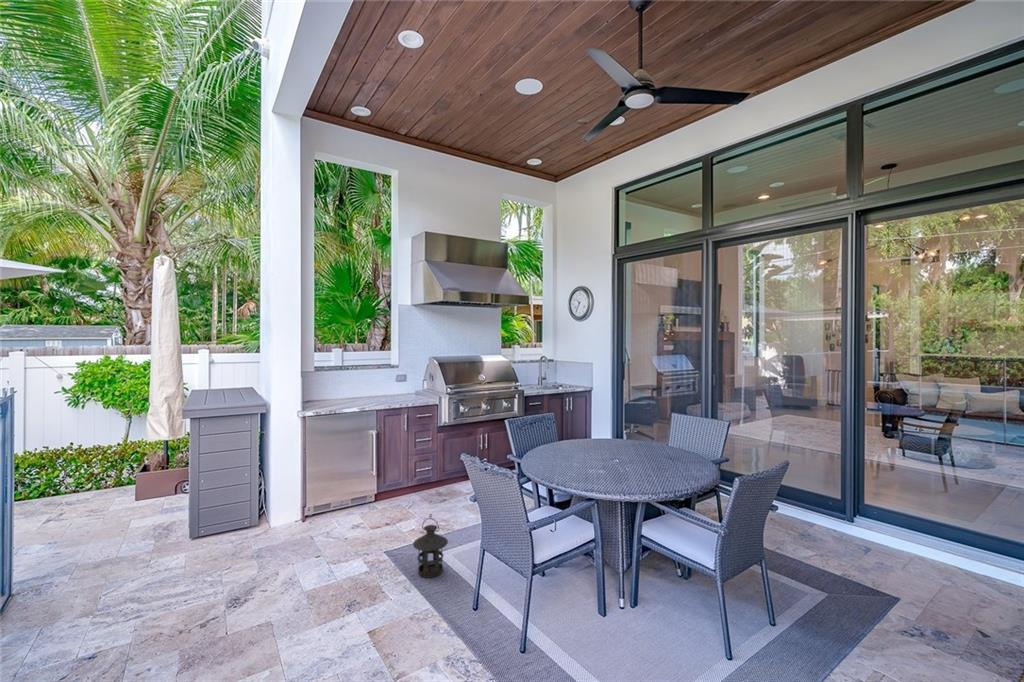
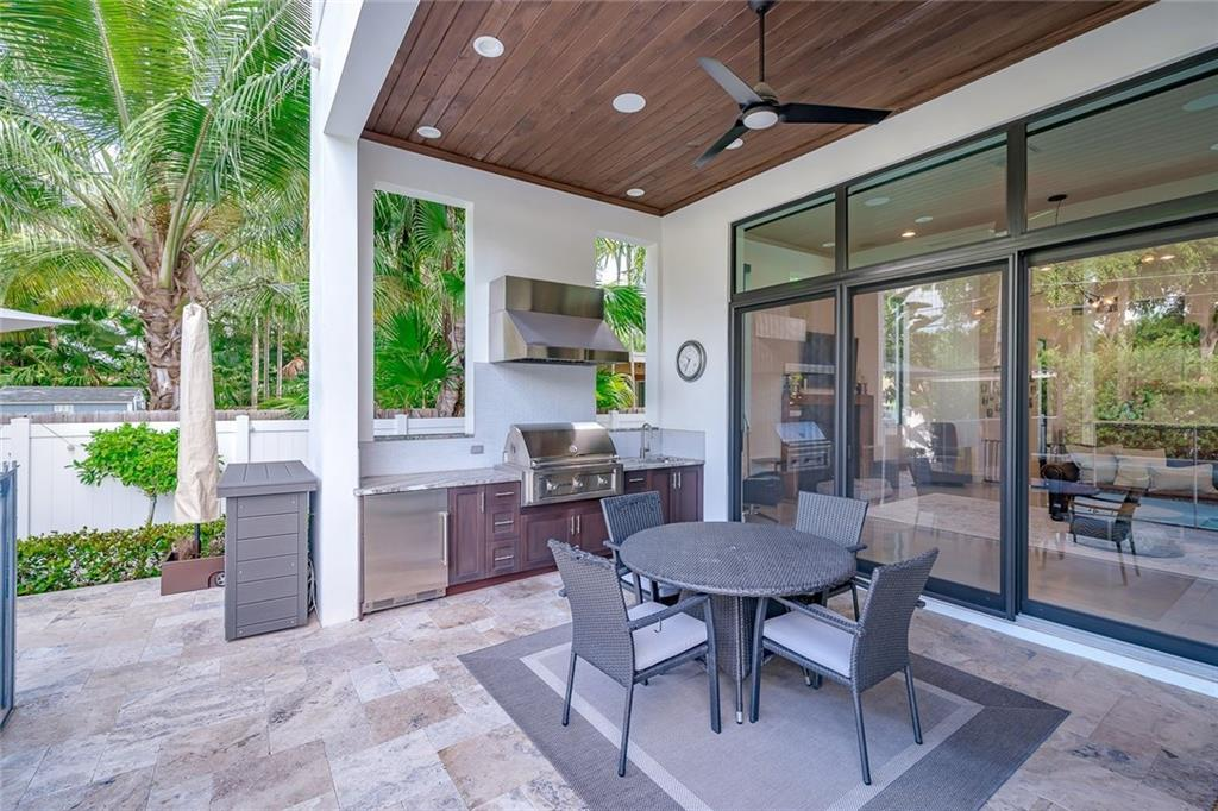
- lantern (430, 542)
